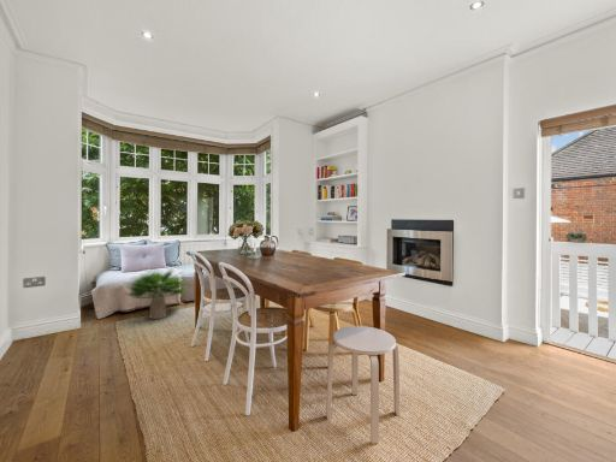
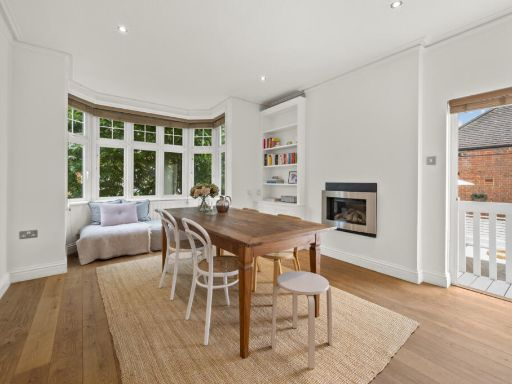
- potted plant (156, 291)
